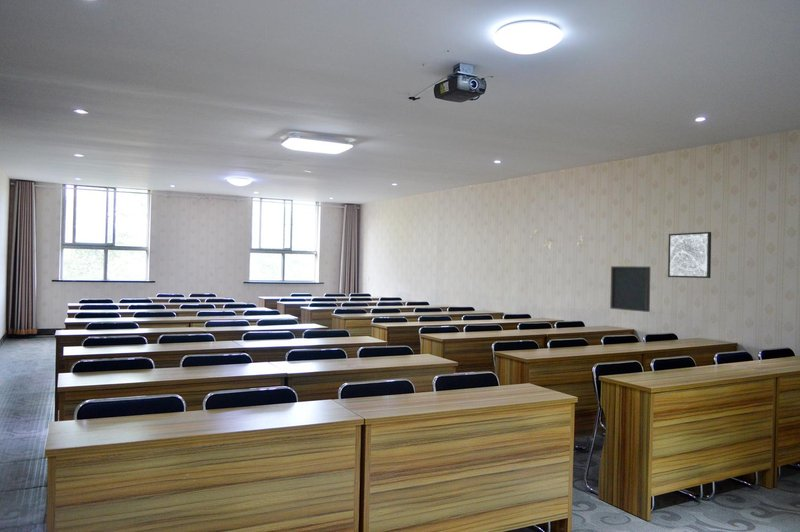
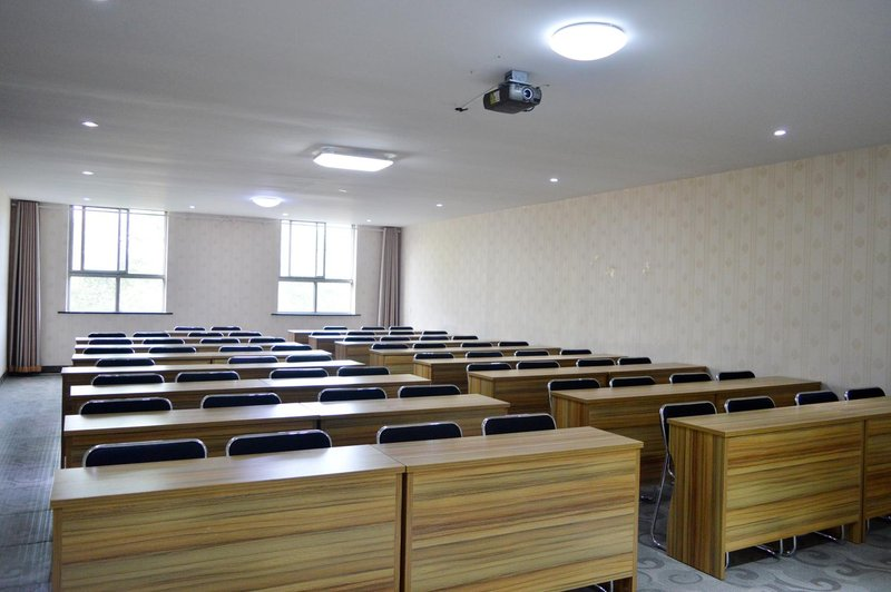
- wall art (688, 255)
- framed artwork (629, 288)
